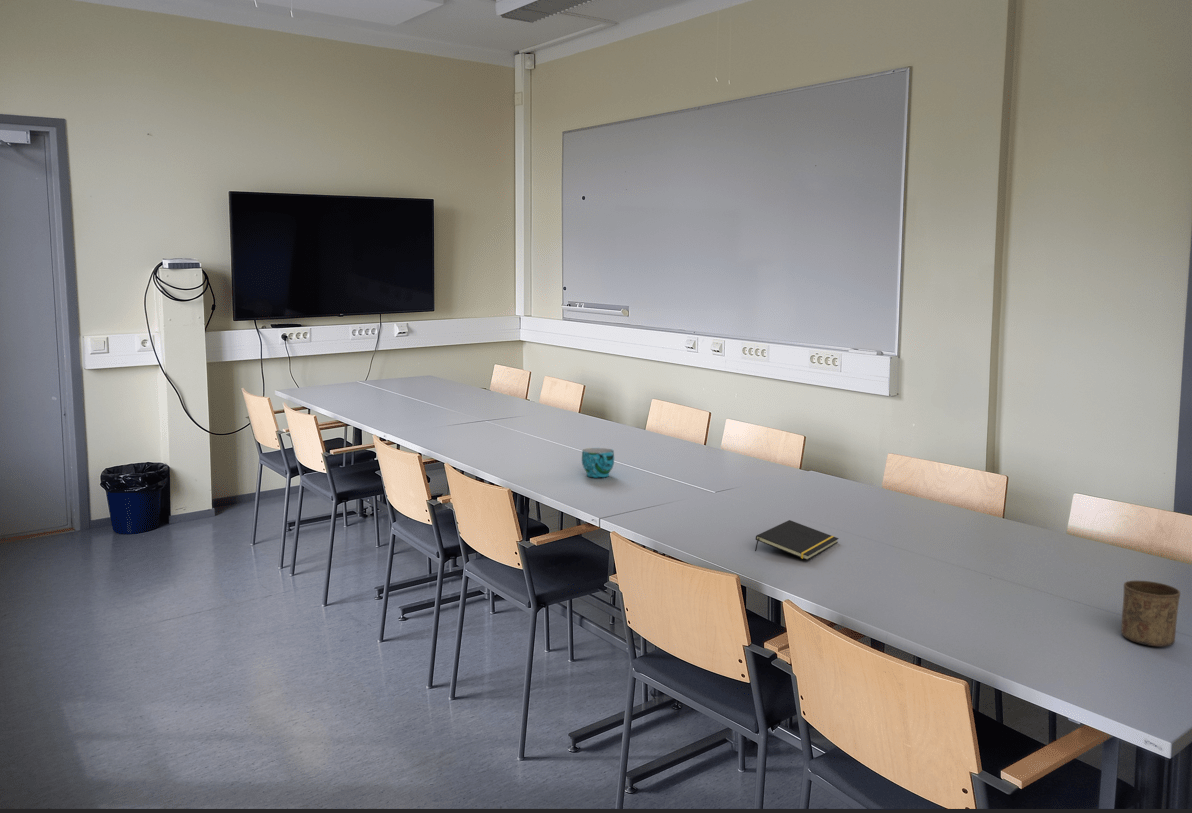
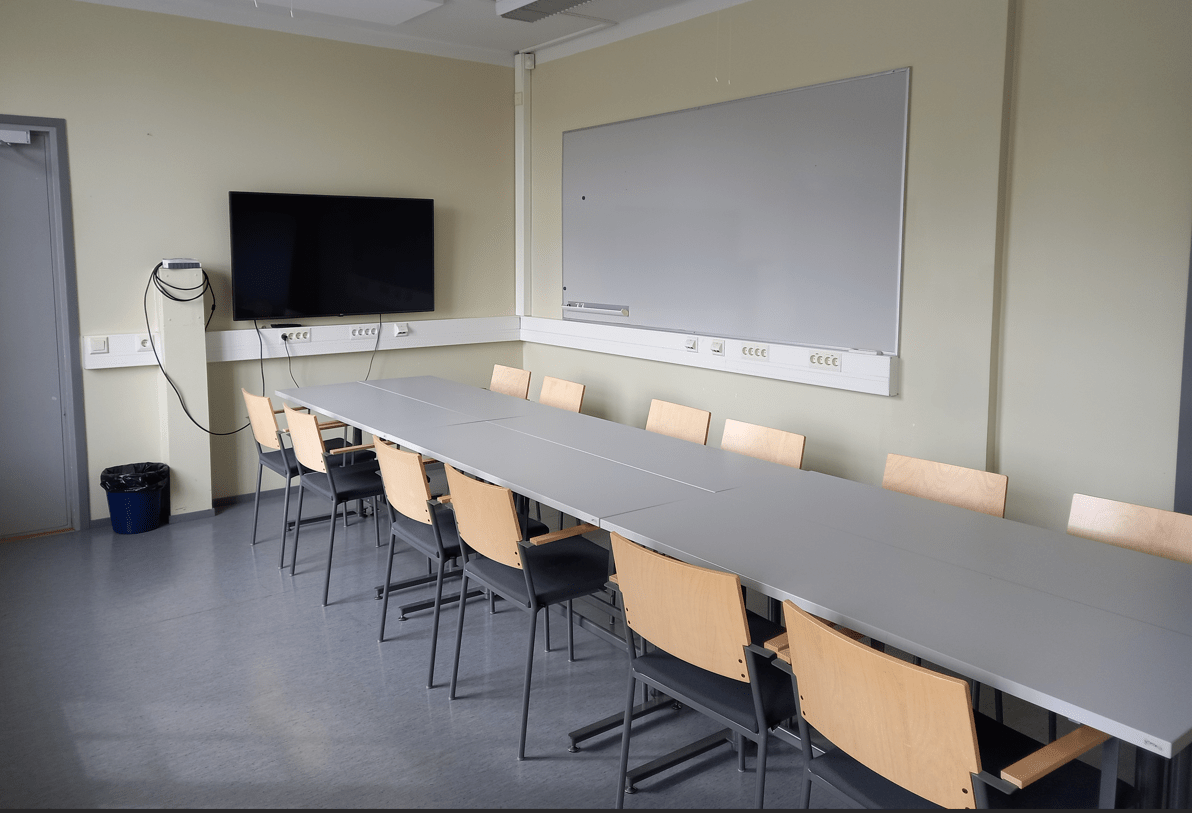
- notepad (797, 539)
- cup (1149, 613)
- cup (599, 463)
